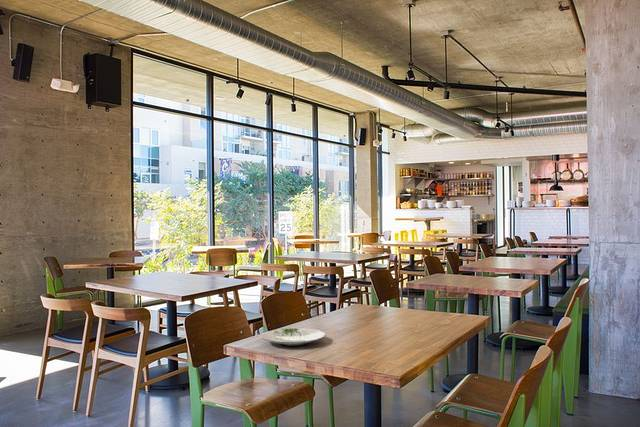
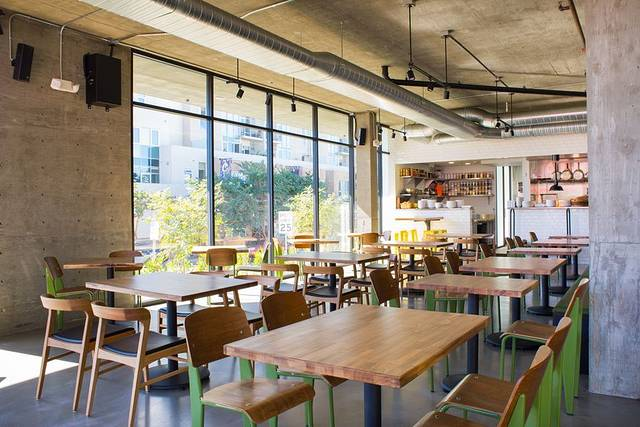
- plate (293, 338)
